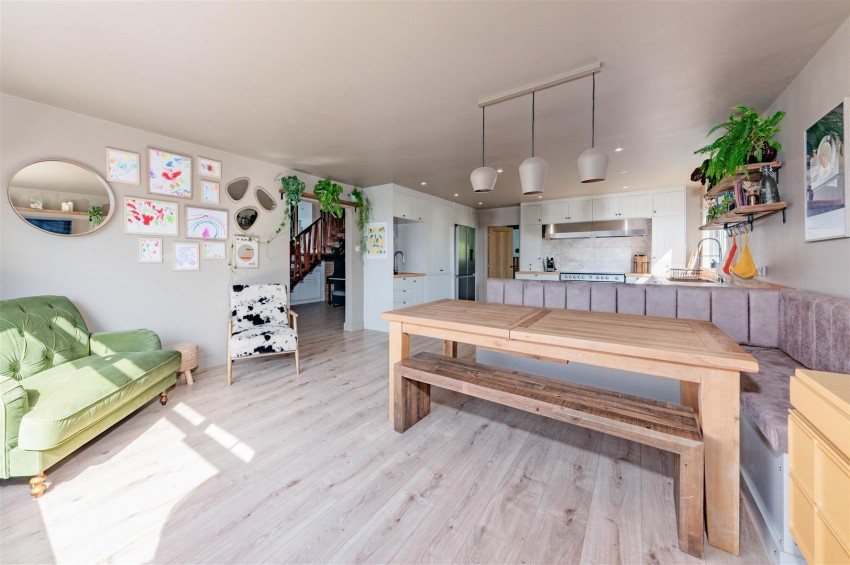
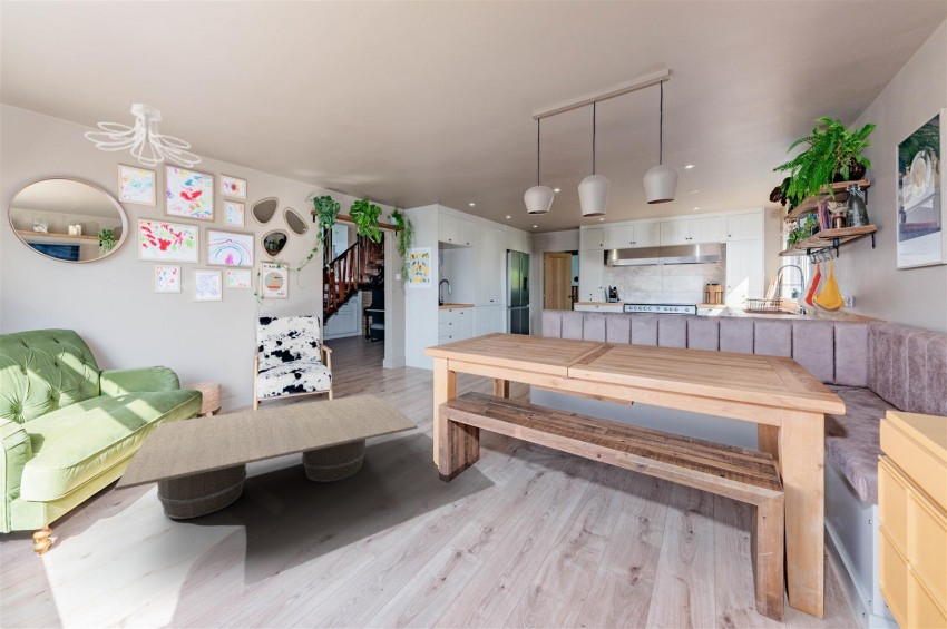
+ coffee table (287, 451)
+ ceiling light fixture (146, 132)
